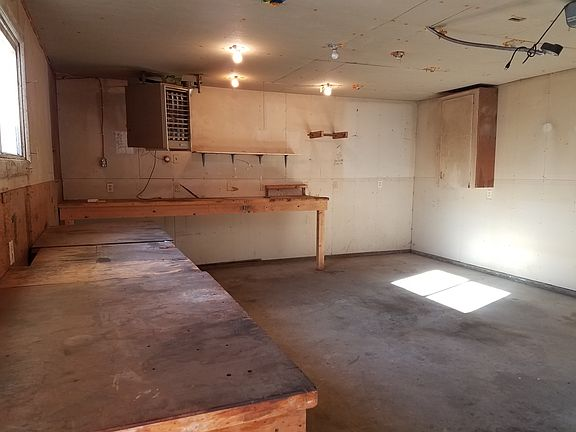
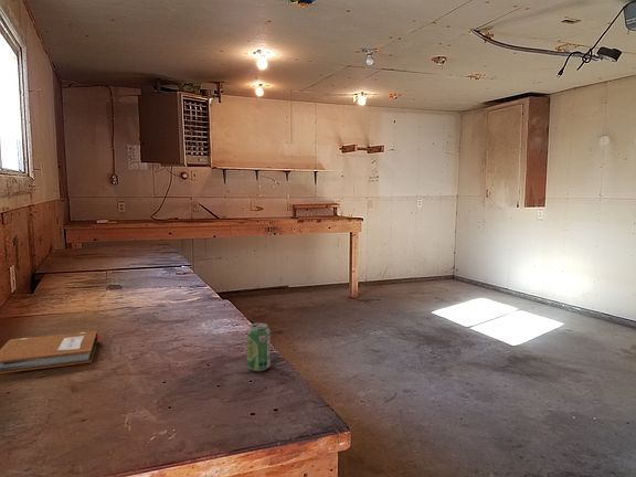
+ notebook (52, 349)
+ beverage can (258, 346)
